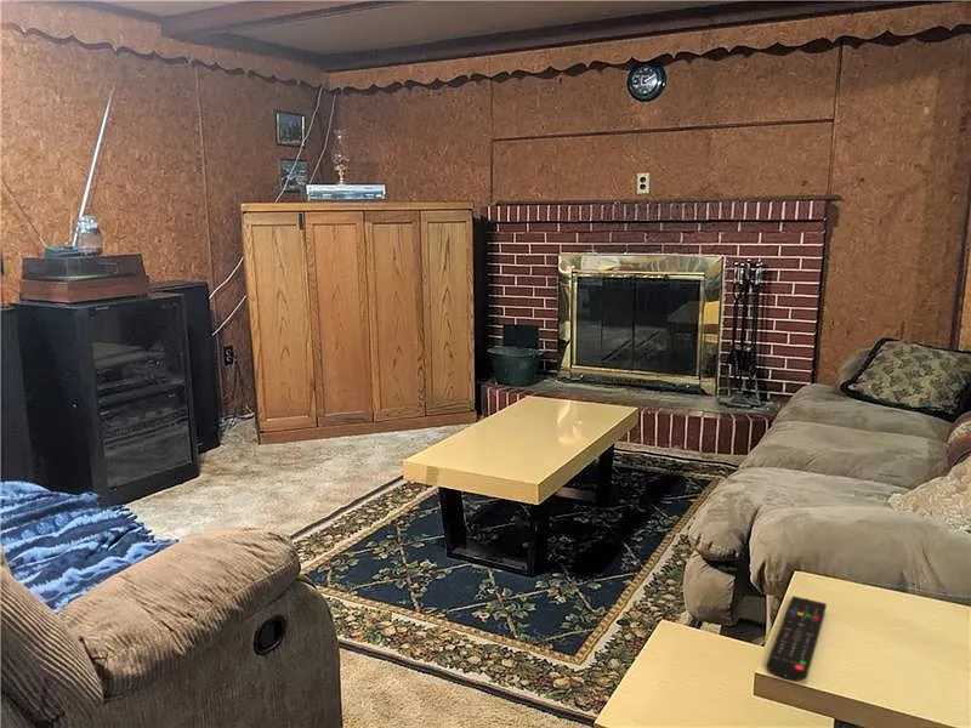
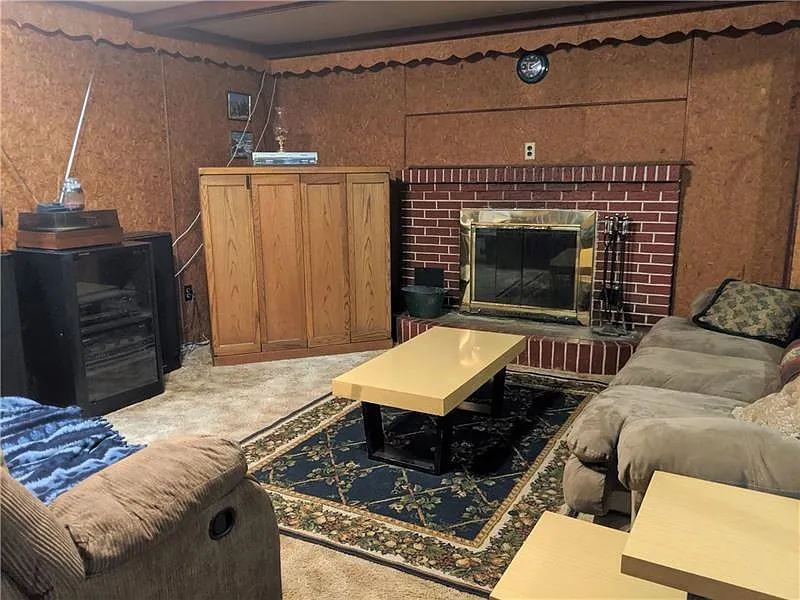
- remote control (797, 635)
